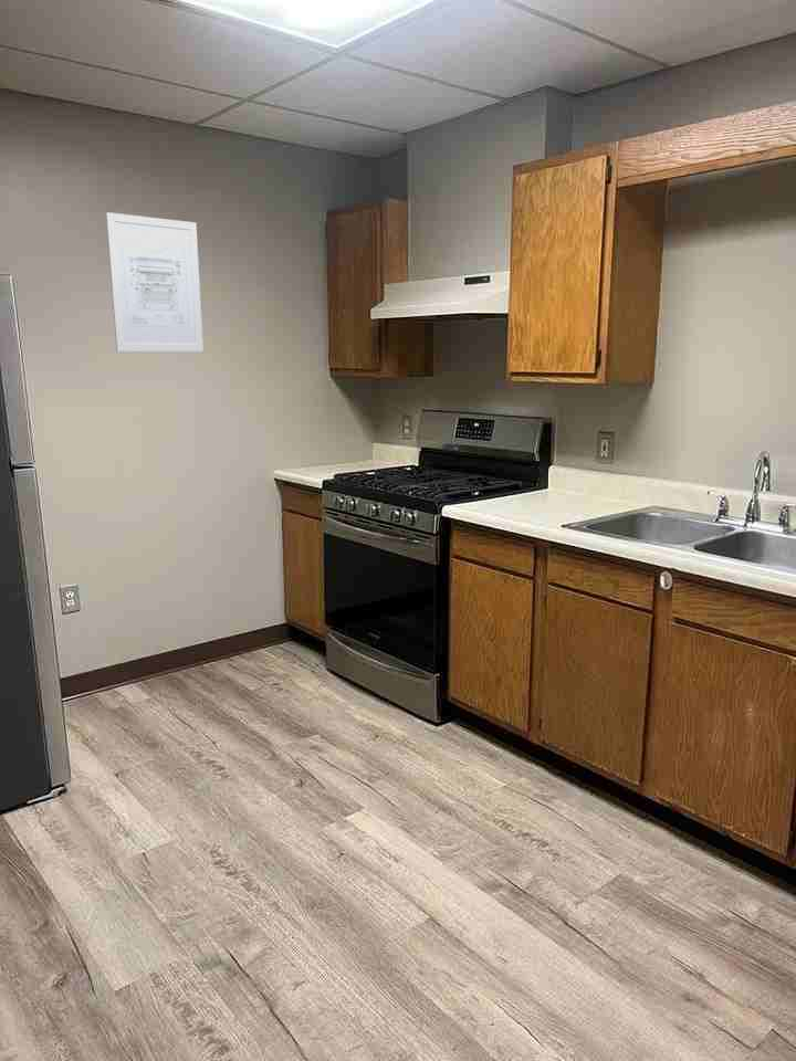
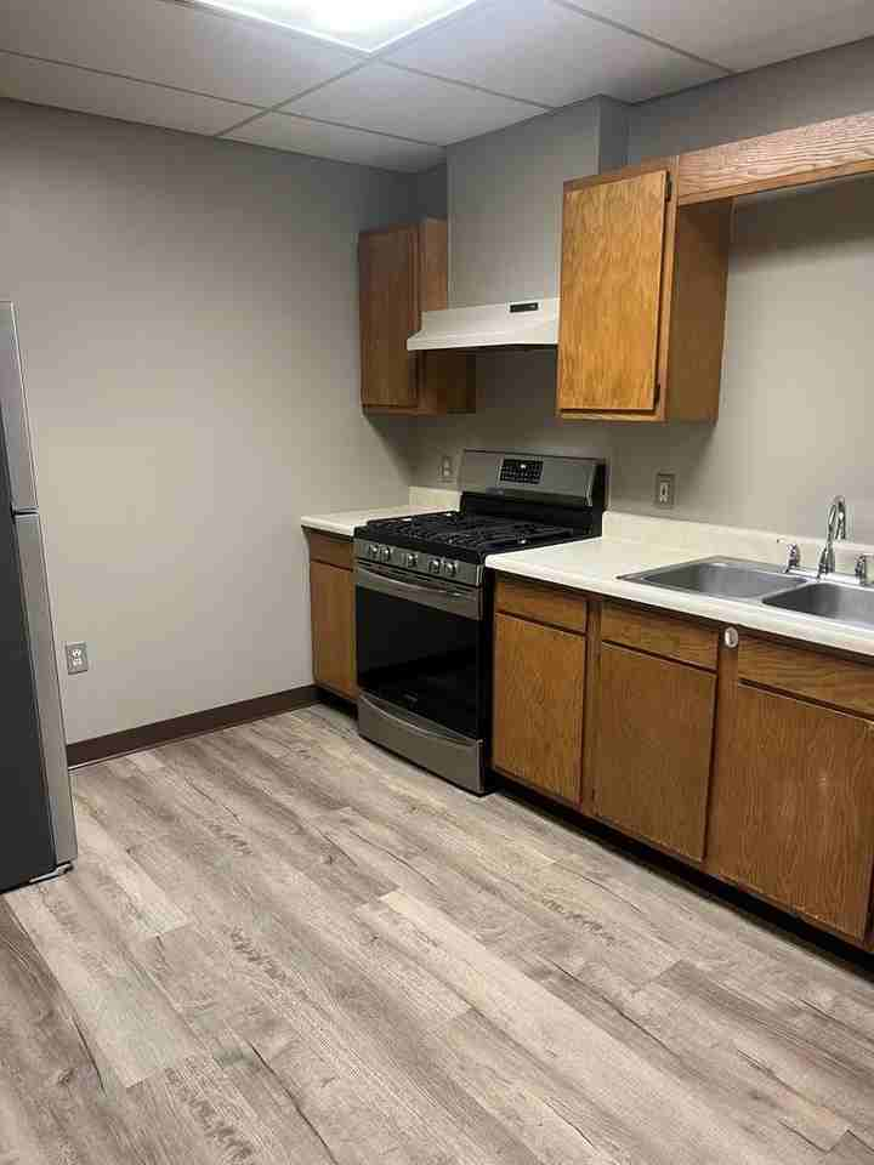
- wall art (157, 285)
